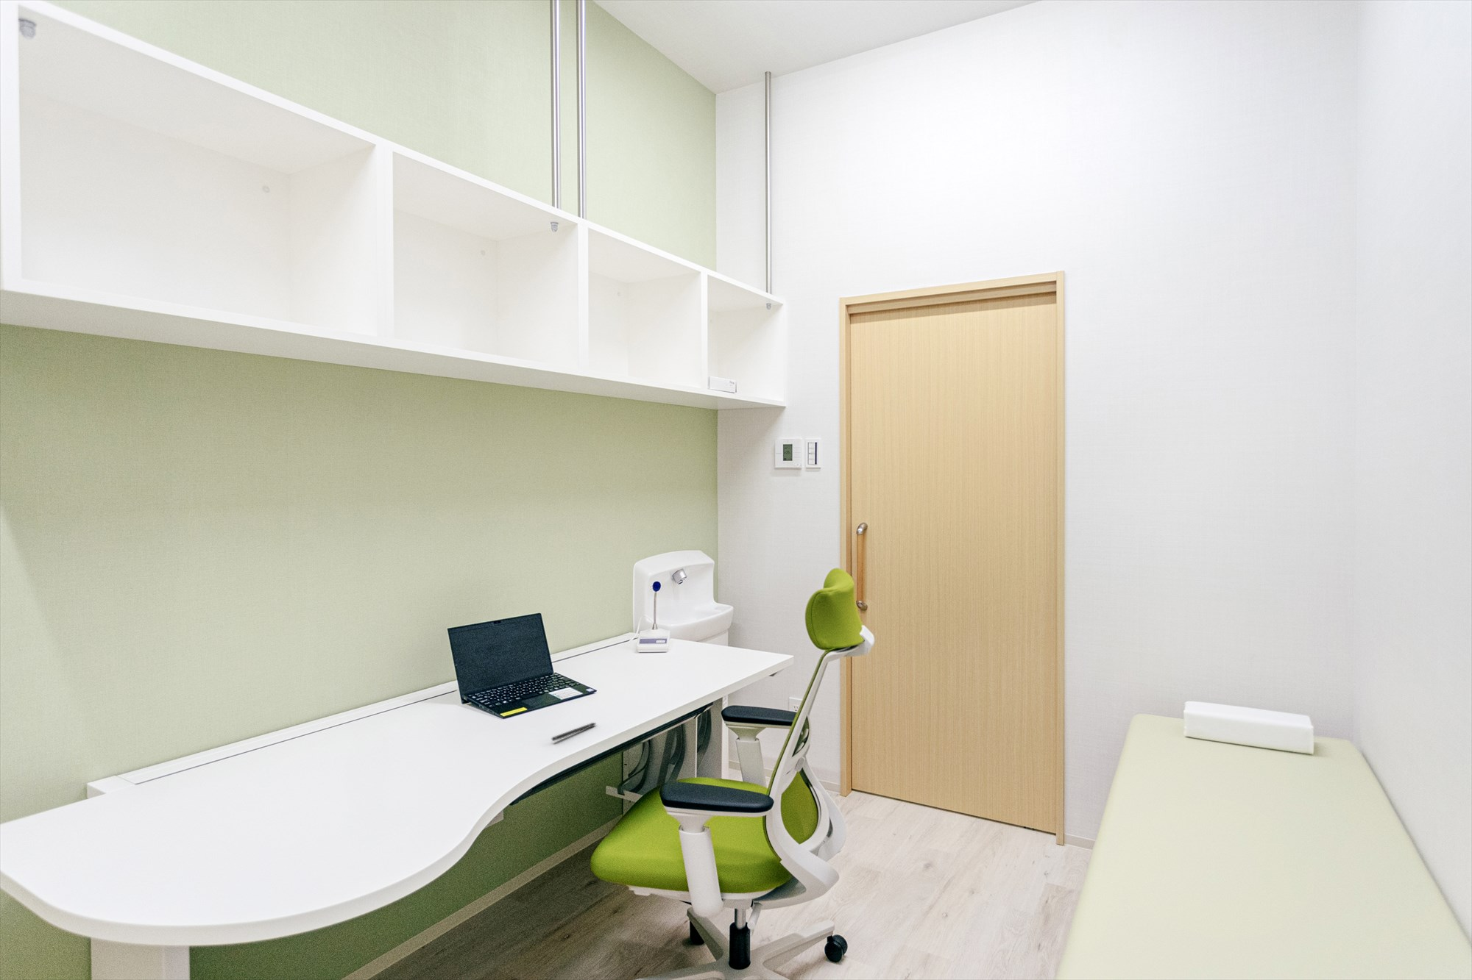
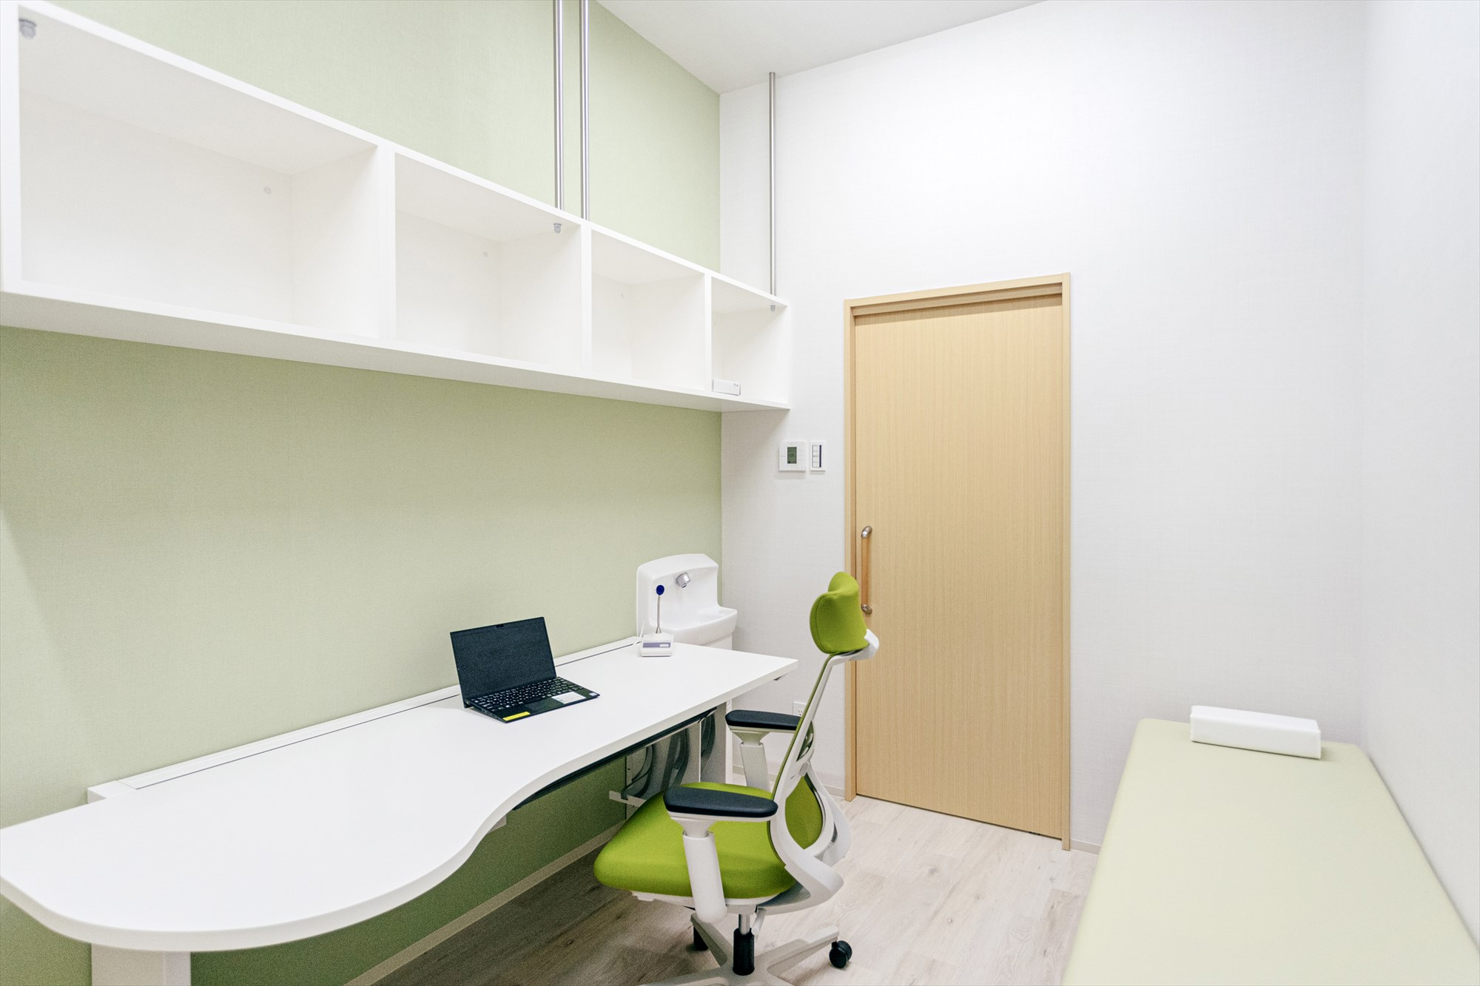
- pen (575, 731)
